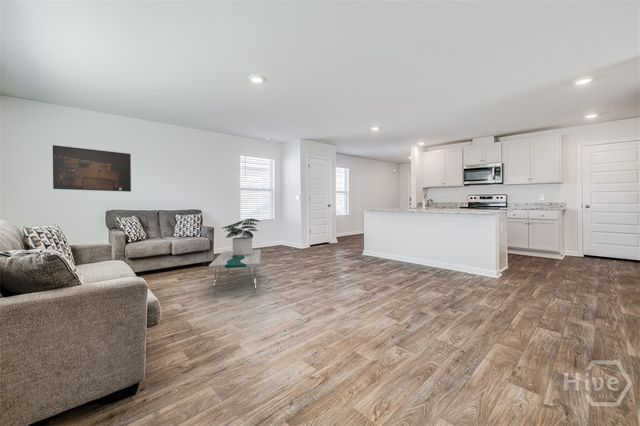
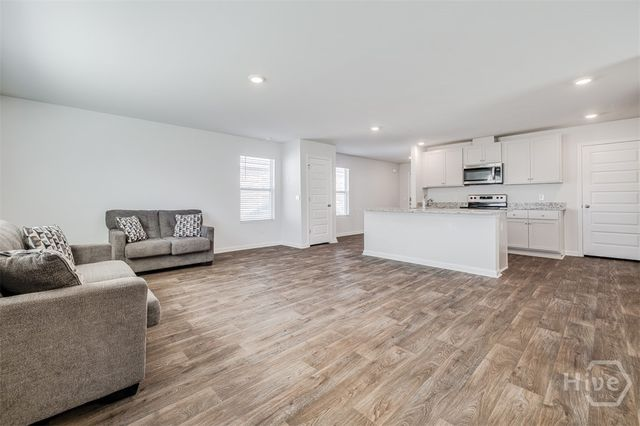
- potted plant (241, 237)
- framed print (94, 170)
- coffee table (239, 267)
